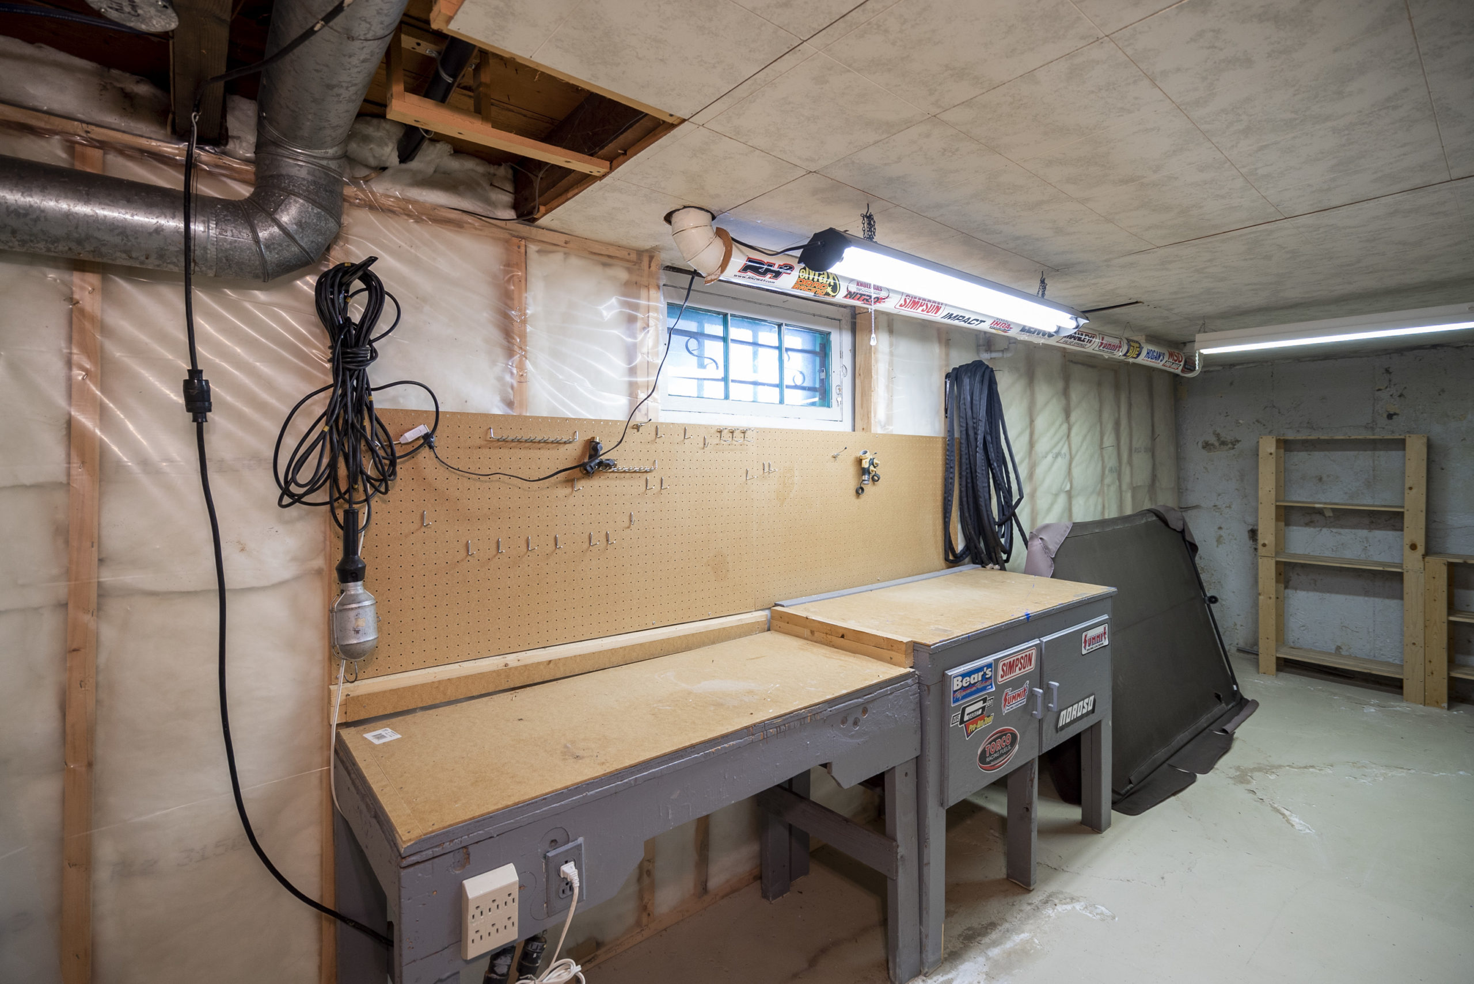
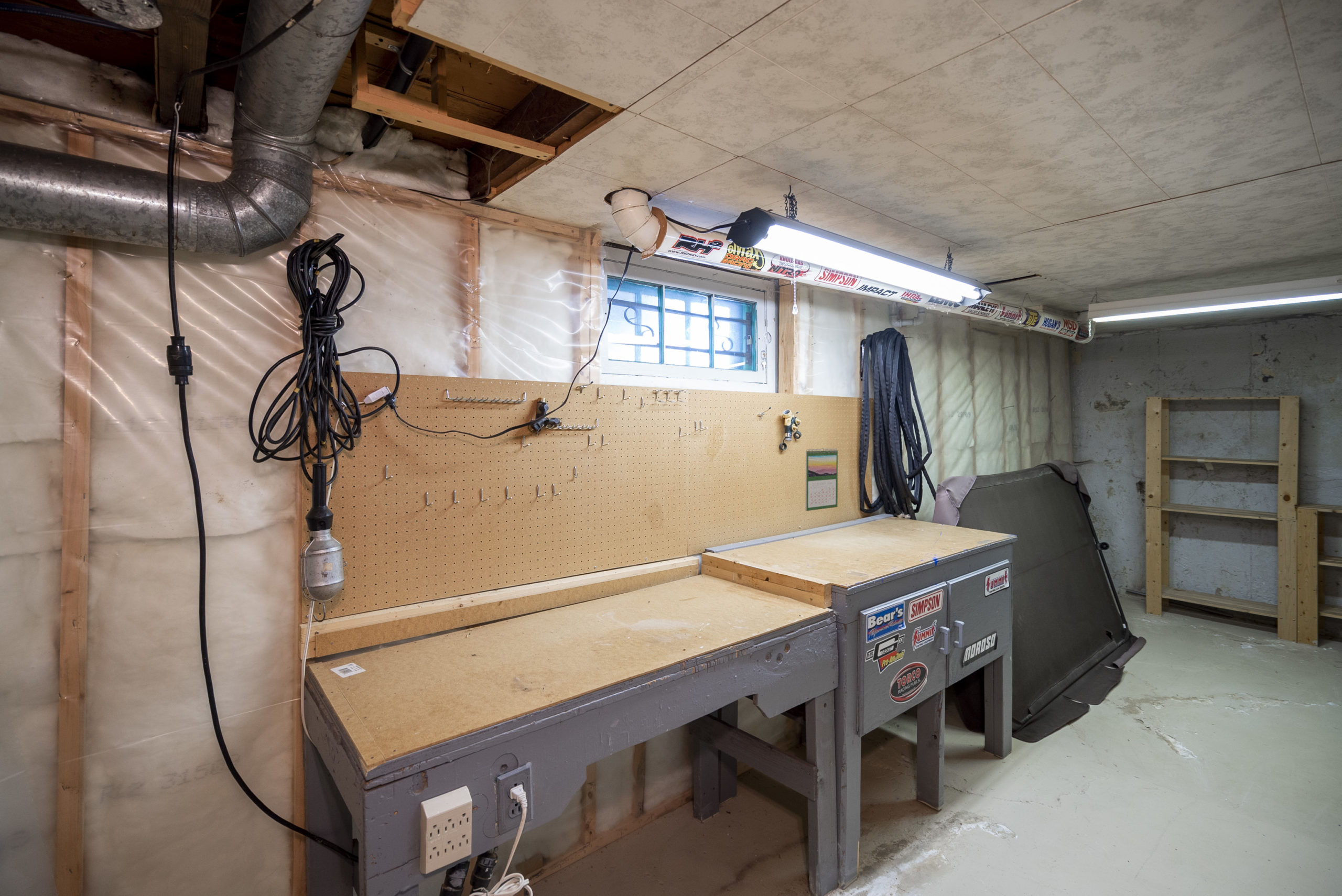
+ calendar (822, 478)
